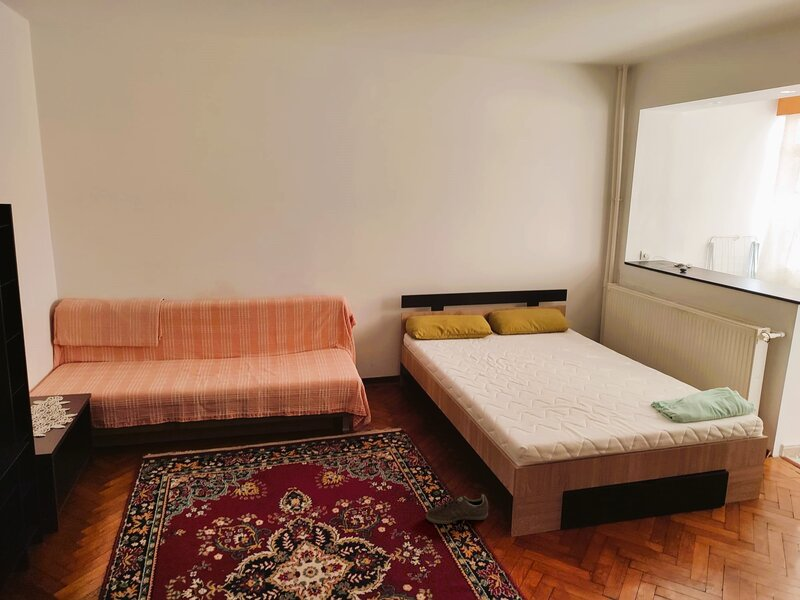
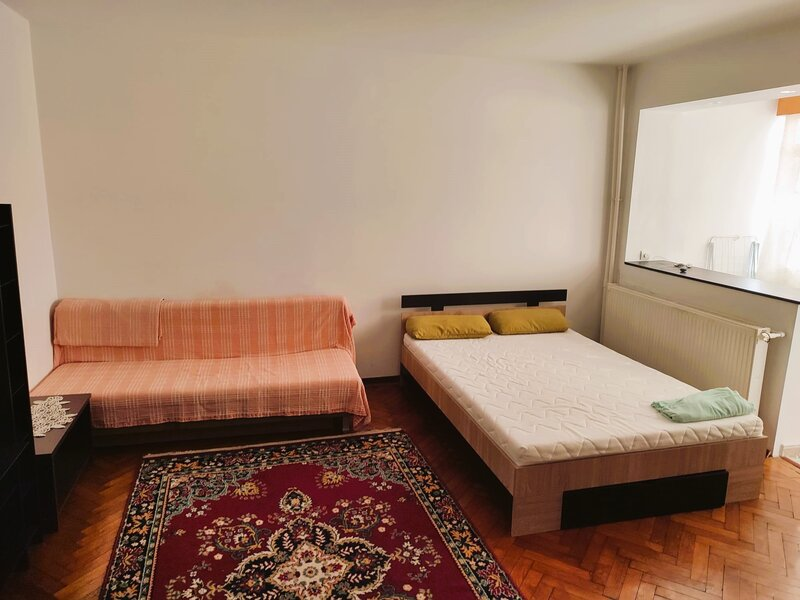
- sneaker (456, 506)
